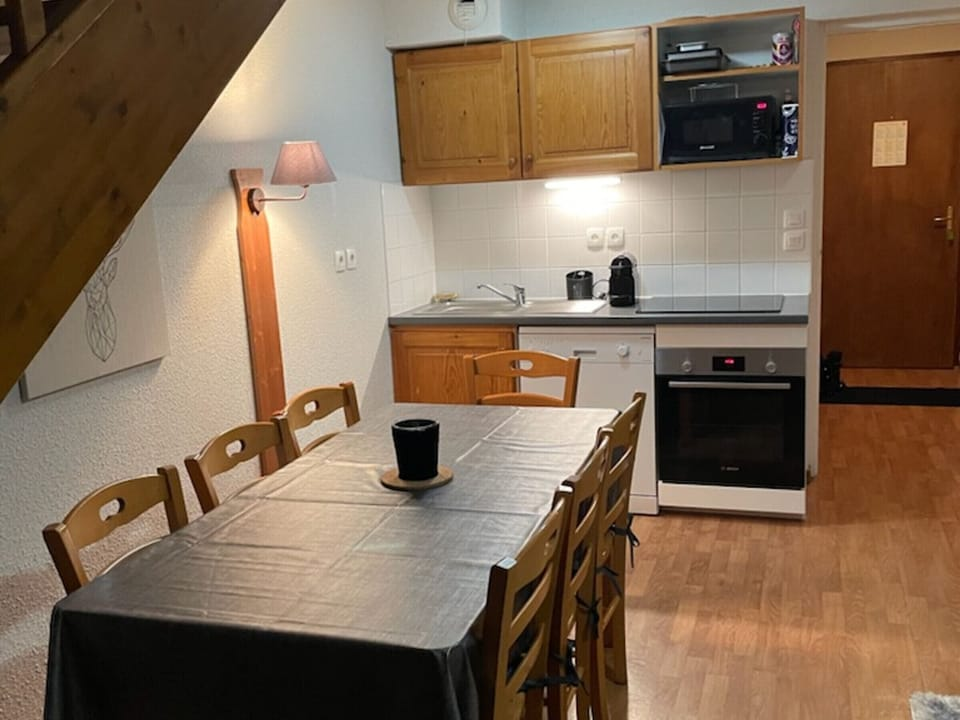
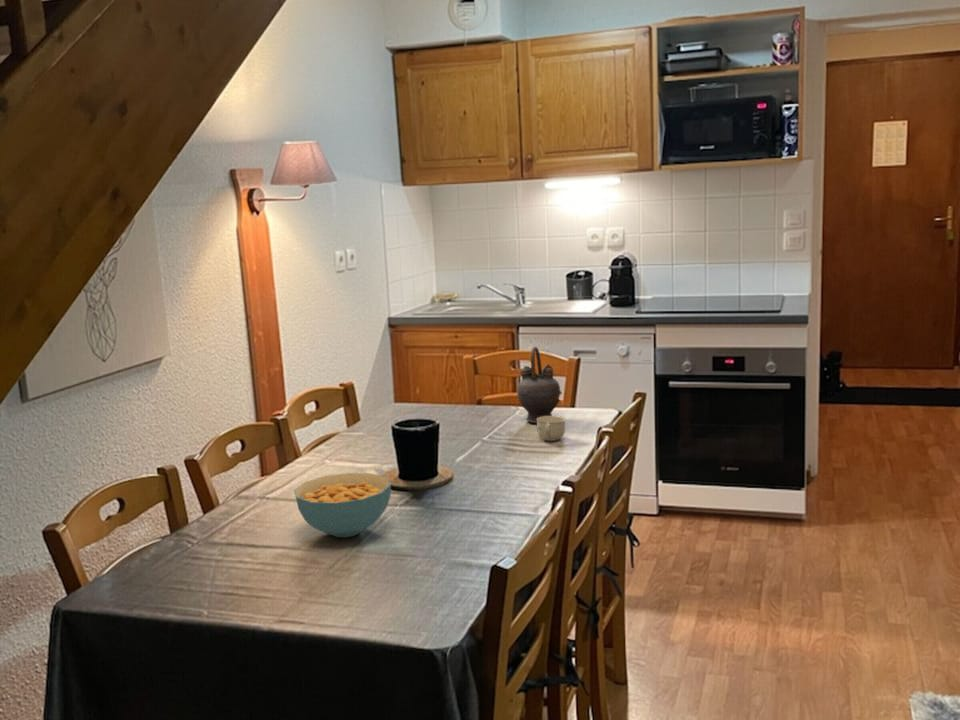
+ cup (550, 429)
+ teapot (539, 383)
+ cereal bowl (344, 509)
